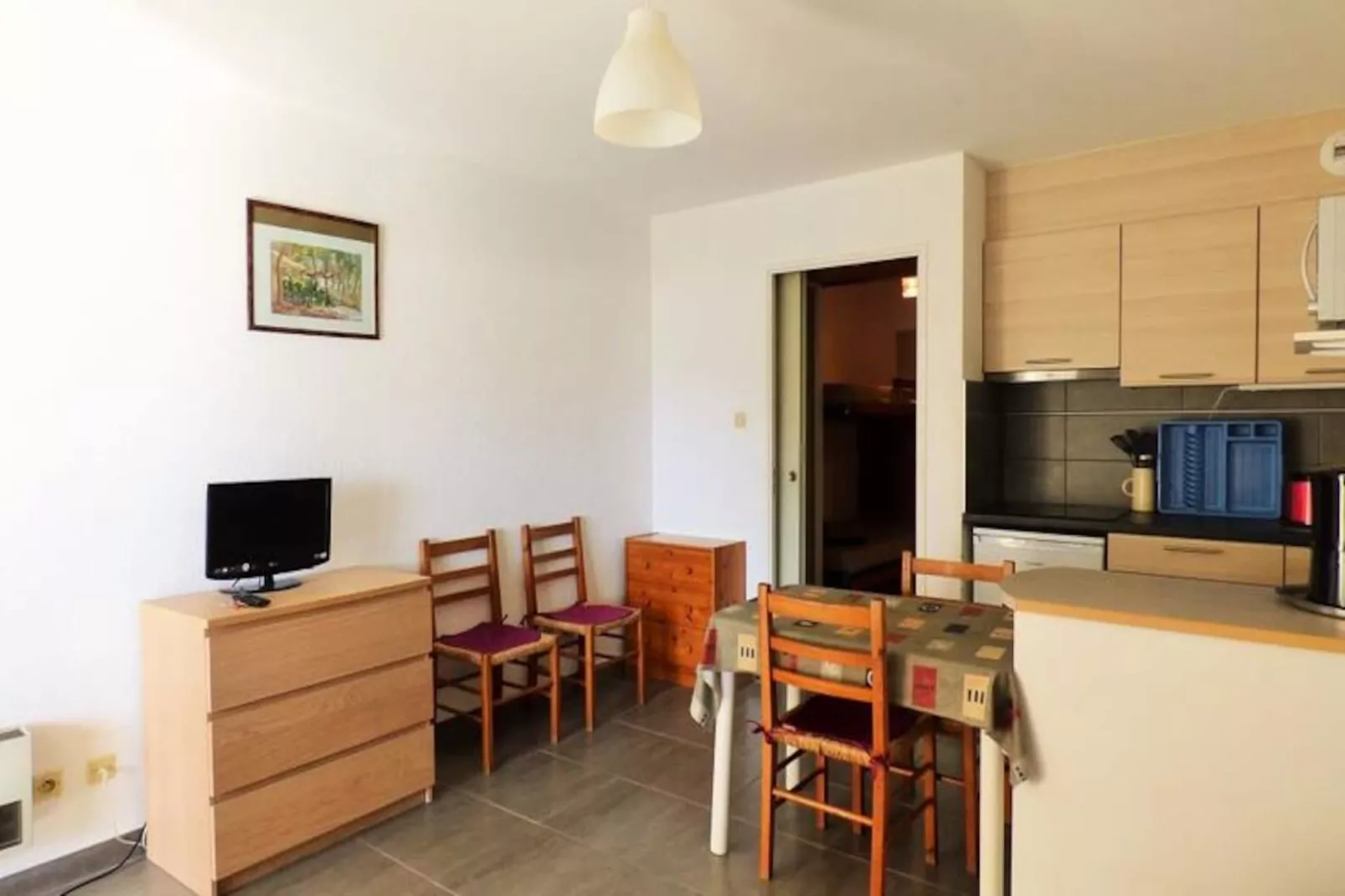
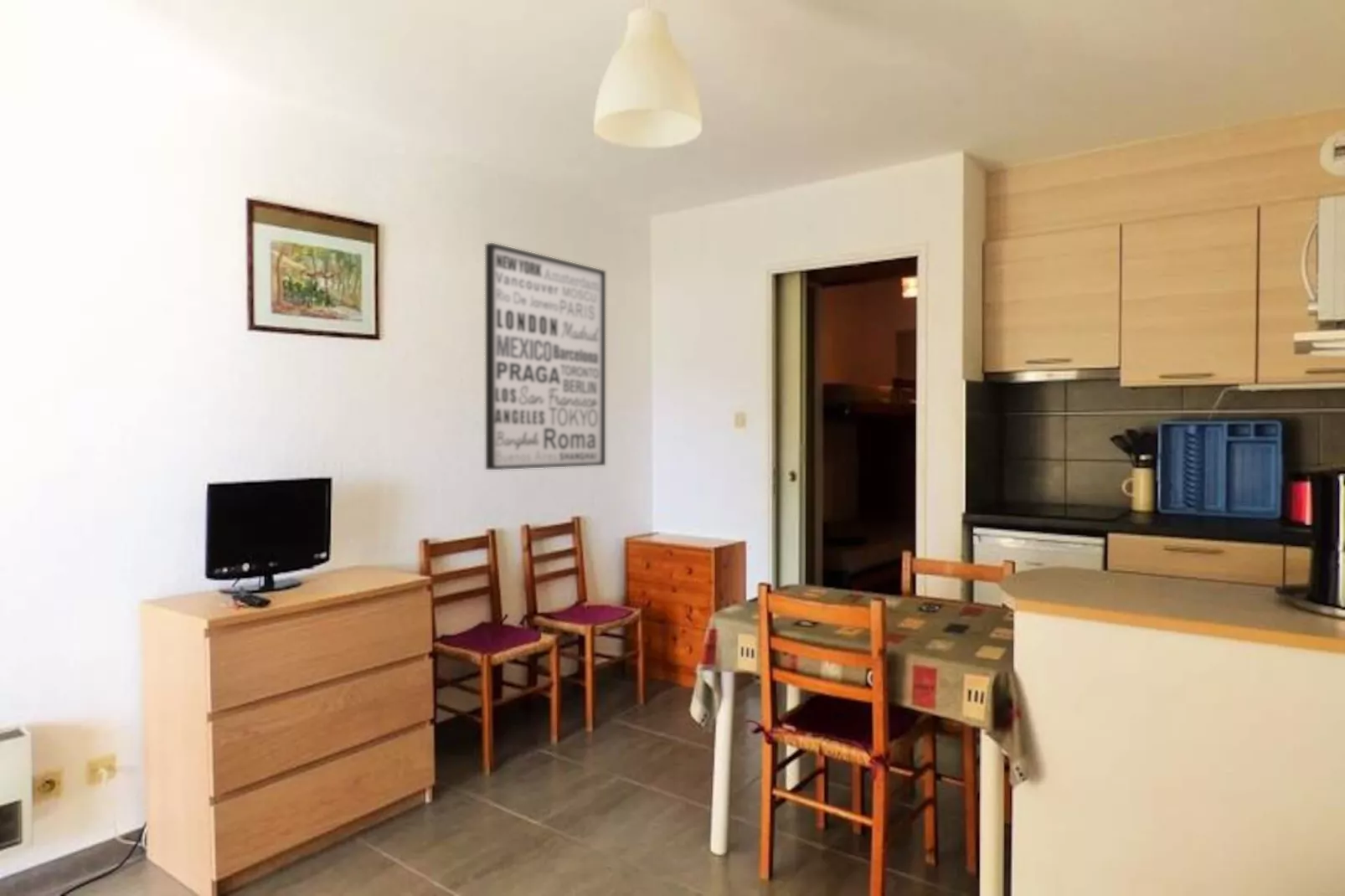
+ wall art (549, 363)
